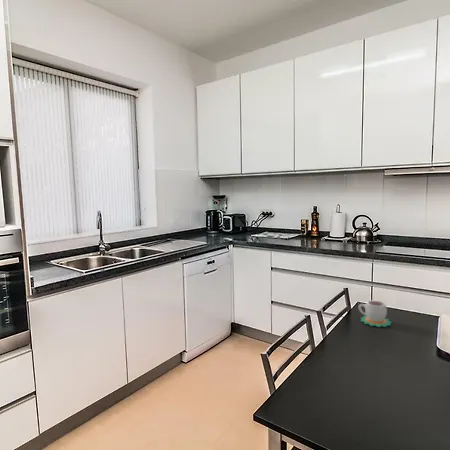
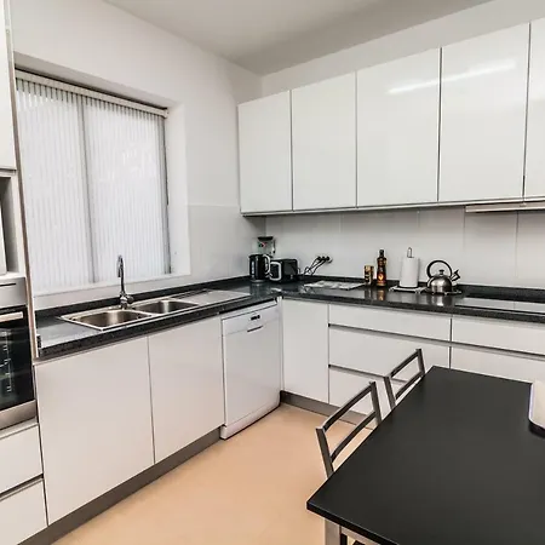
- mug (374, 312)
